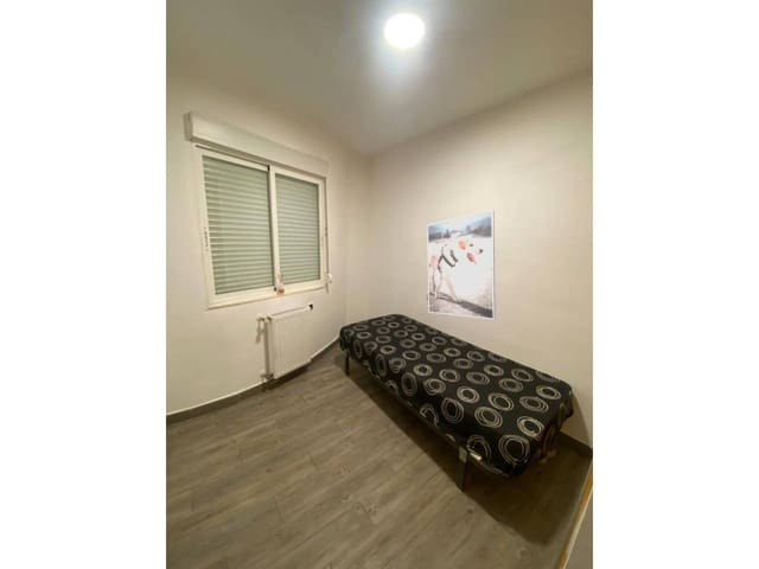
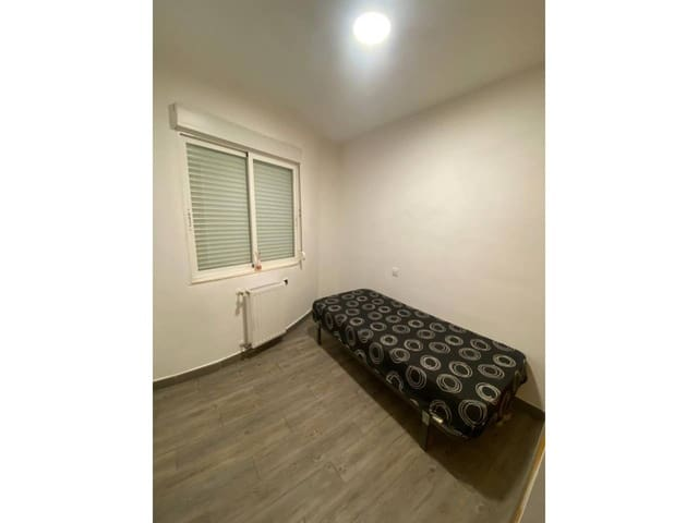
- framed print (457, 267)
